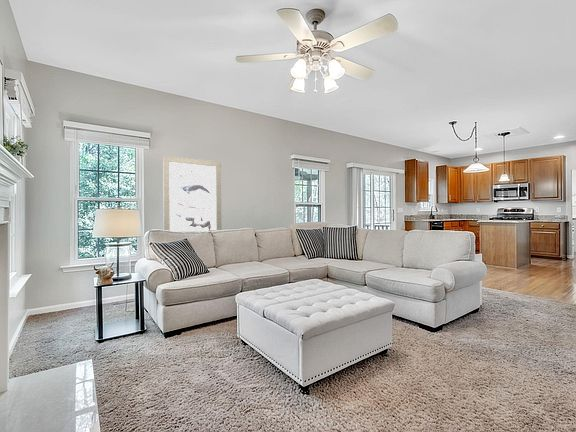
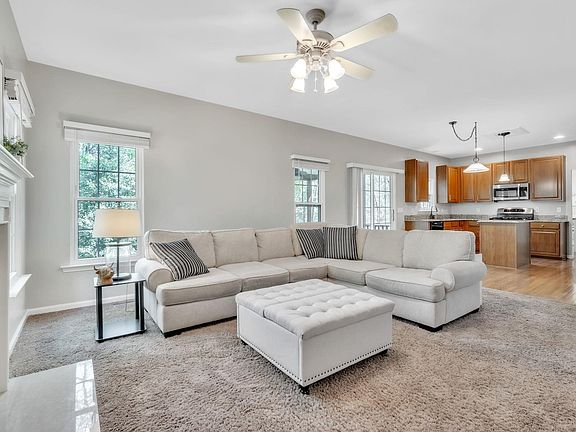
- wall art (193, 199)
